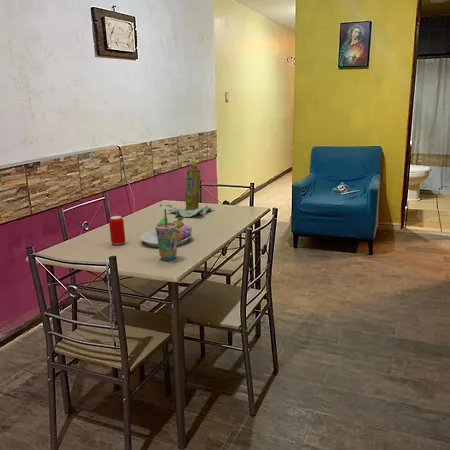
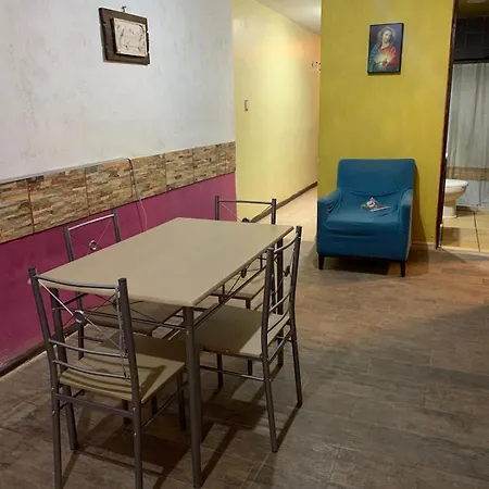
- cup (166, 233)
- fruit bowl (167, 222)
- beverage can (117, 230)
- beverage bottle (186, 188)
